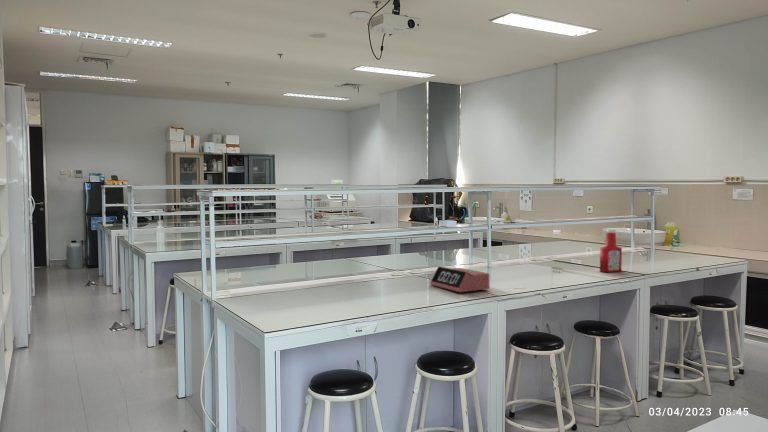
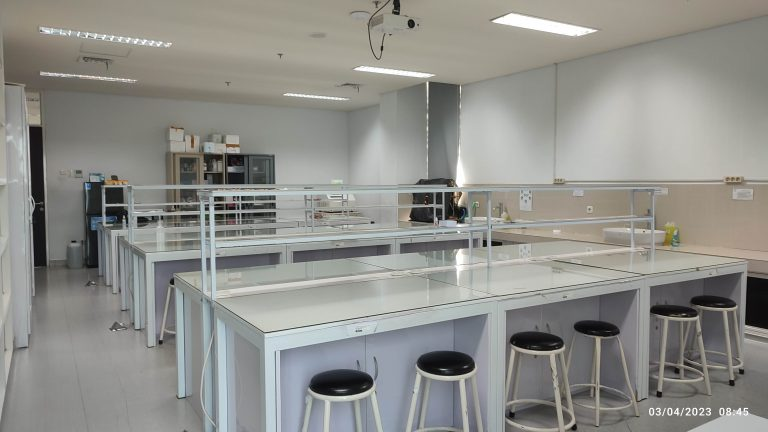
- alarm clock (459, 277)
- soap bottle (610, 250)
